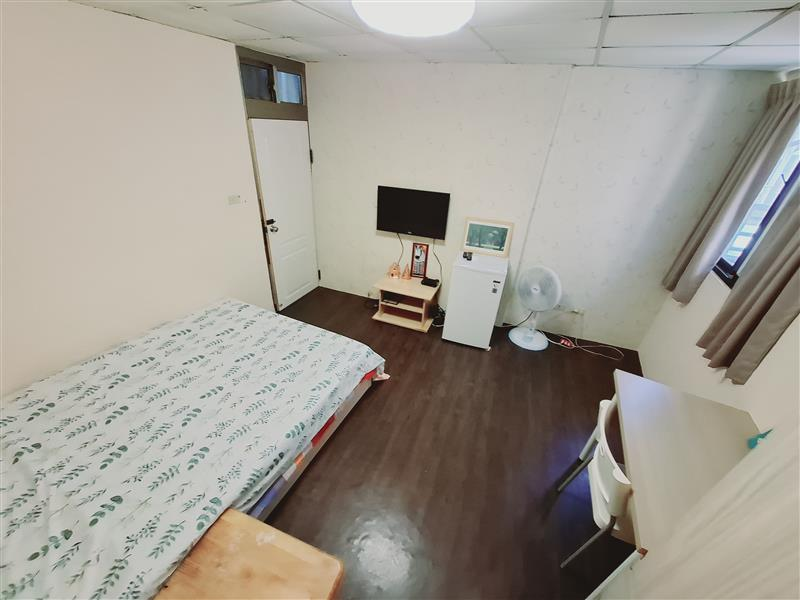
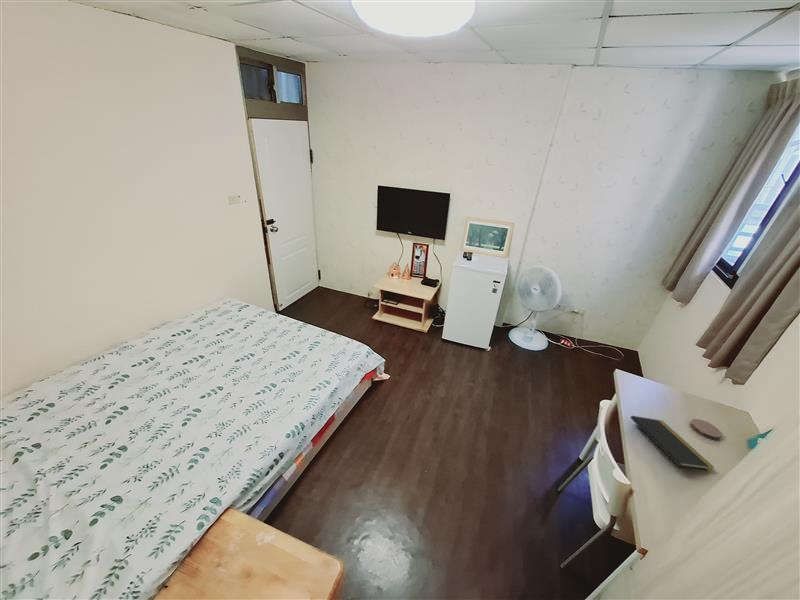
+ coaster (705, 428)
+ notepad (669, 440)
